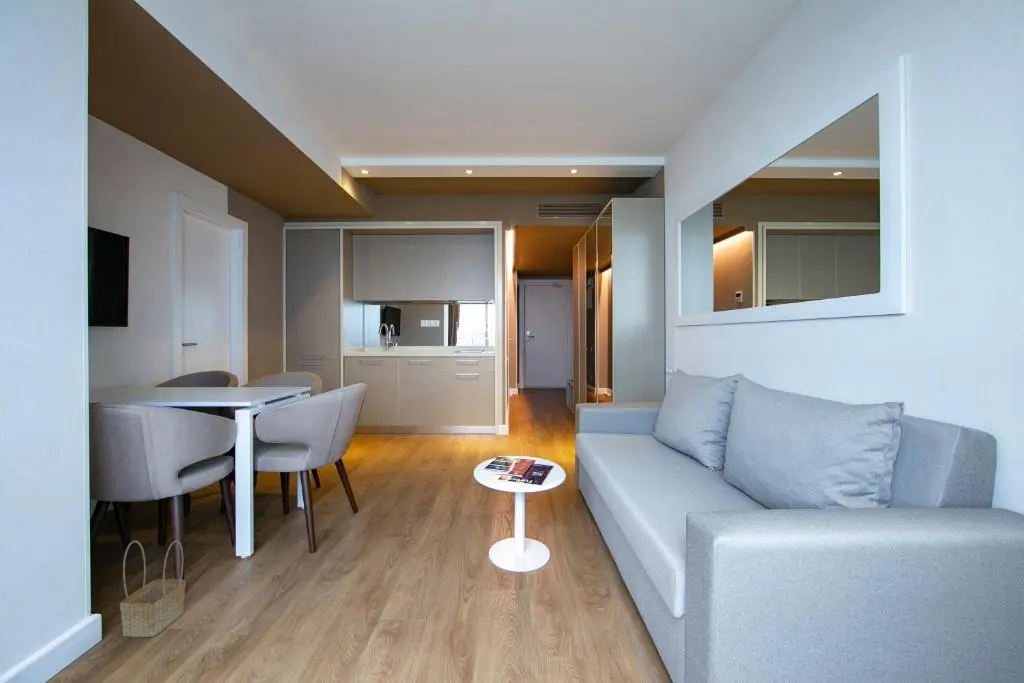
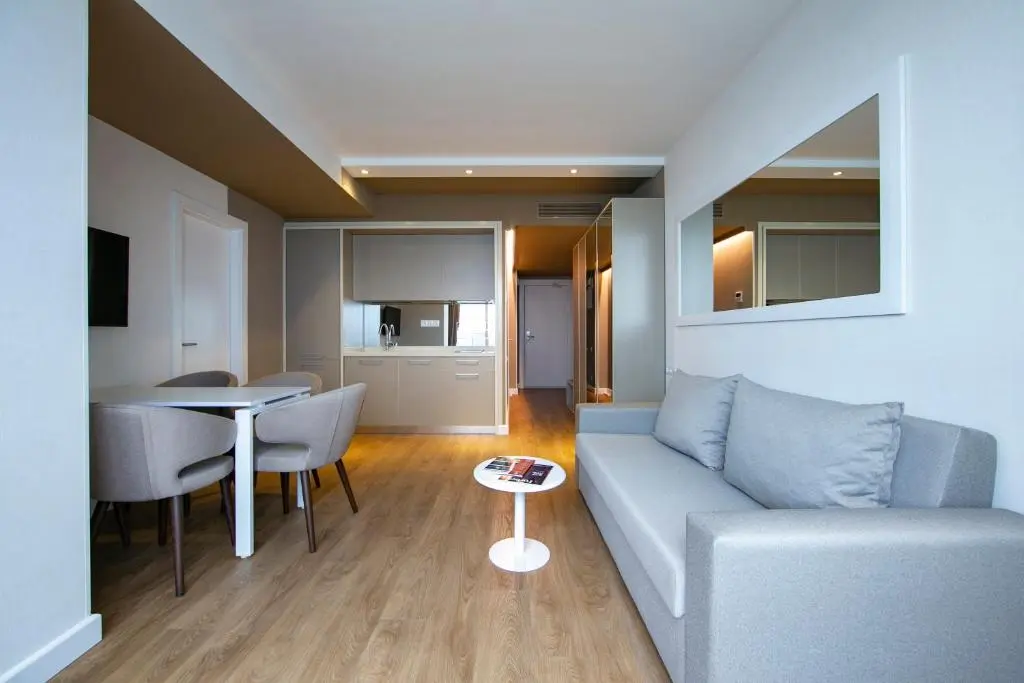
- basket (153, 582)
